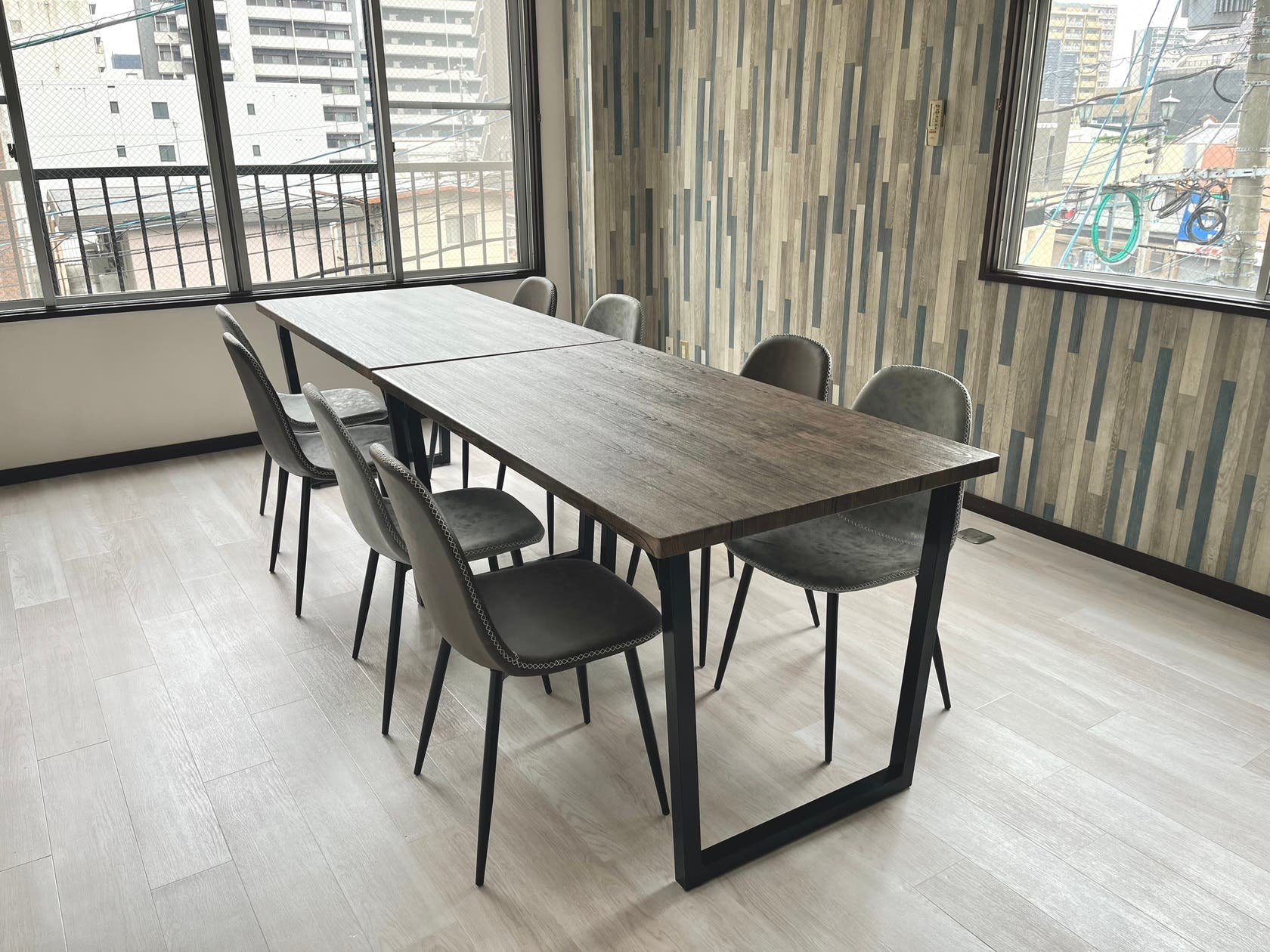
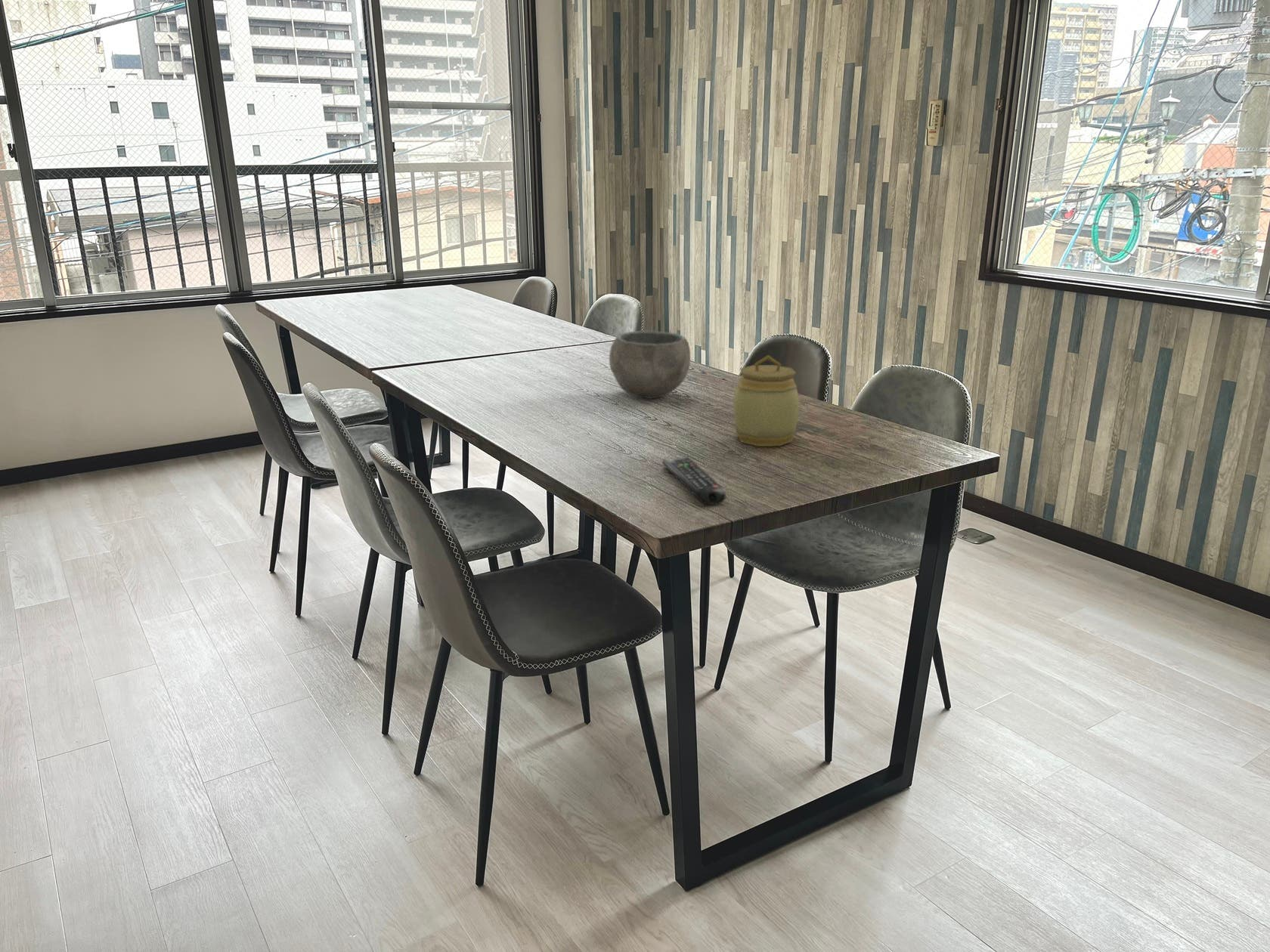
+ bowl (649, 366)
+ jar (766, 397)
+ remote control (692, 478)
